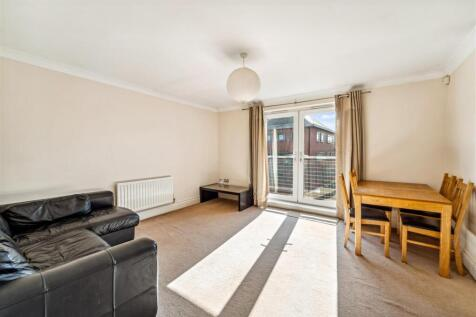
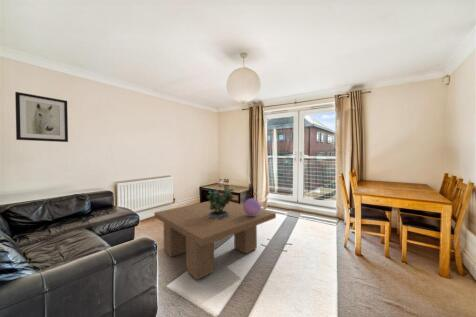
+ coffee table (214, 232)
+ potted plant (220, 200)
+ wall art (43, 118)
+ decorative sphere (251, 207)
